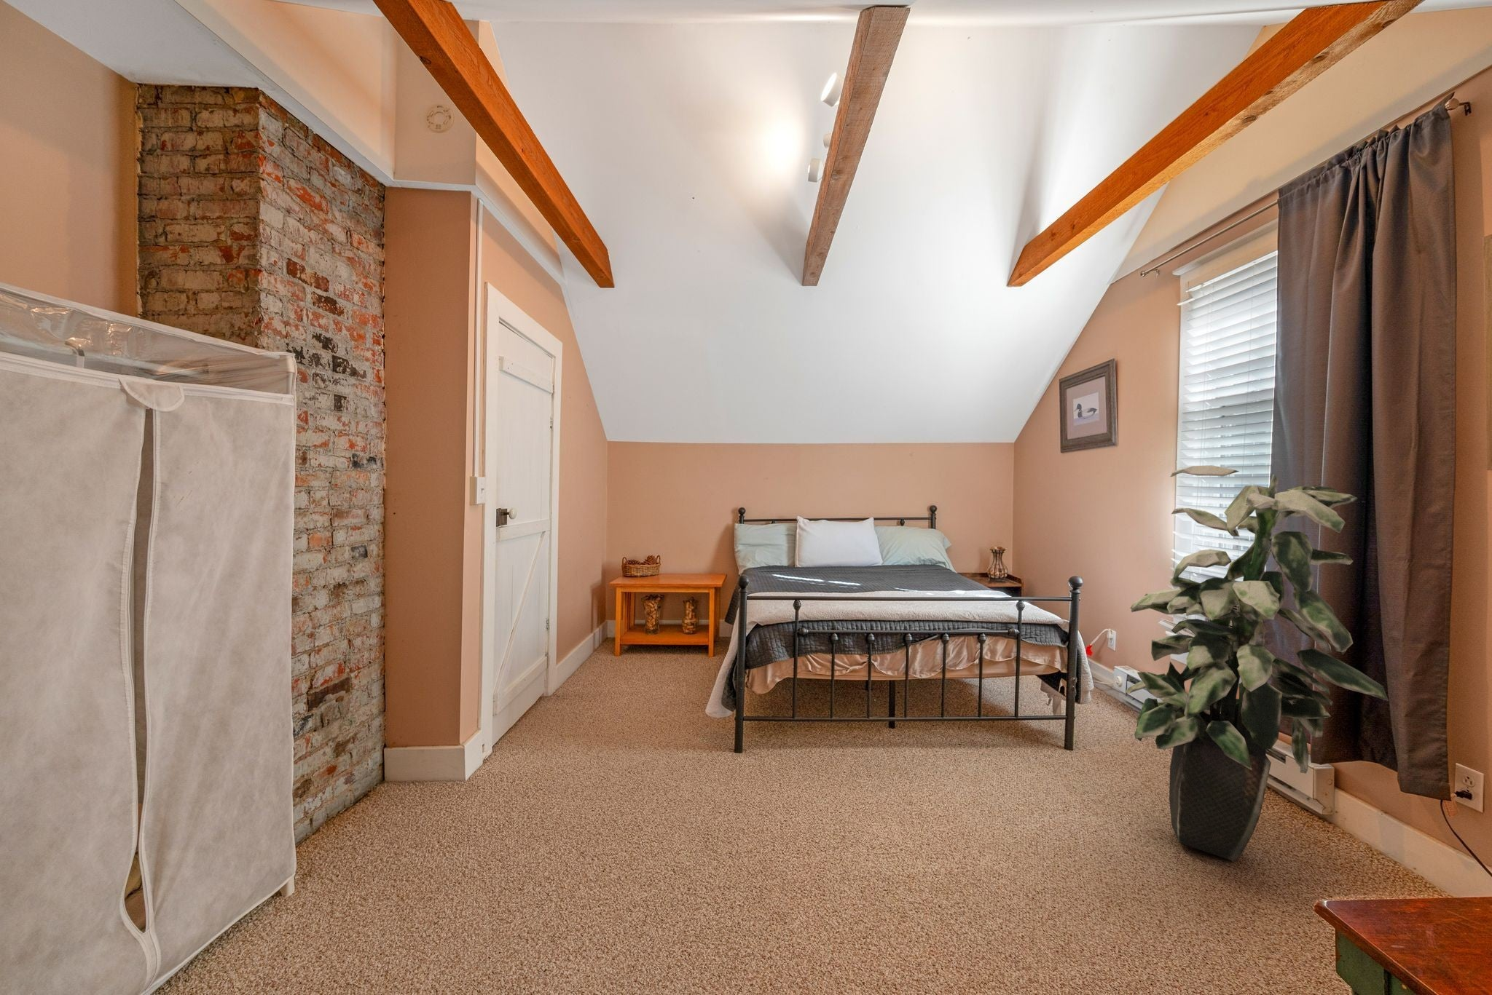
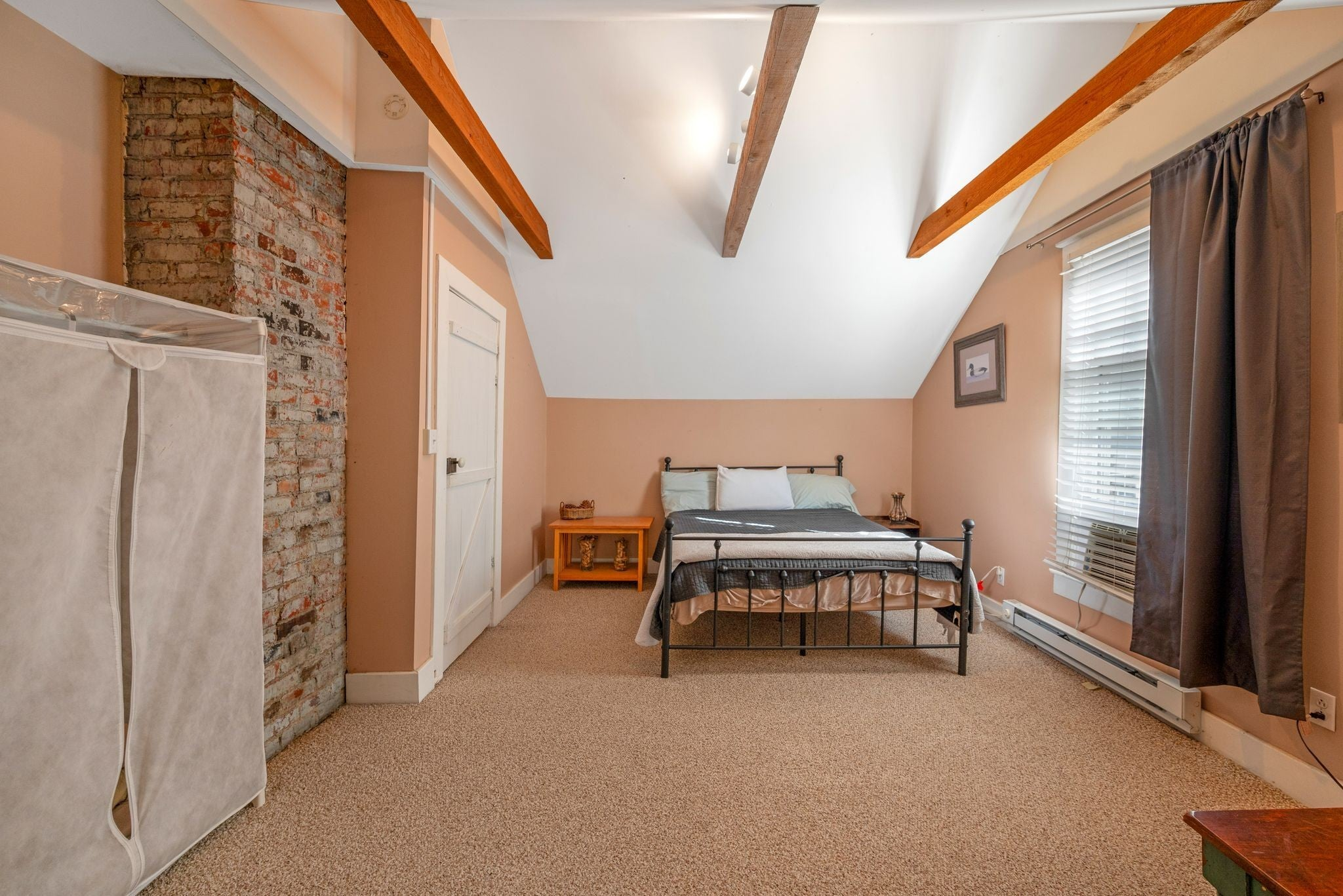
- indoor plant (1228, 654)
